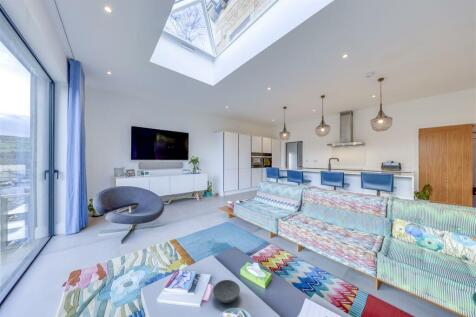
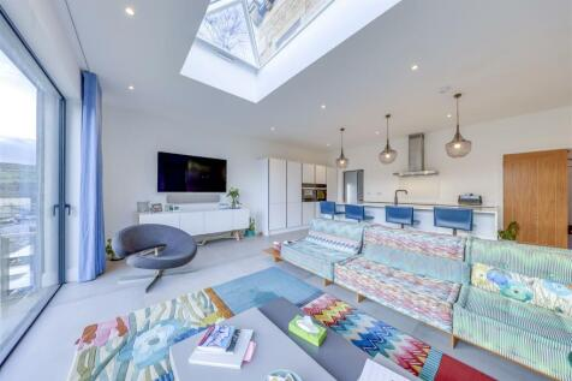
- bowl (226, 292)
